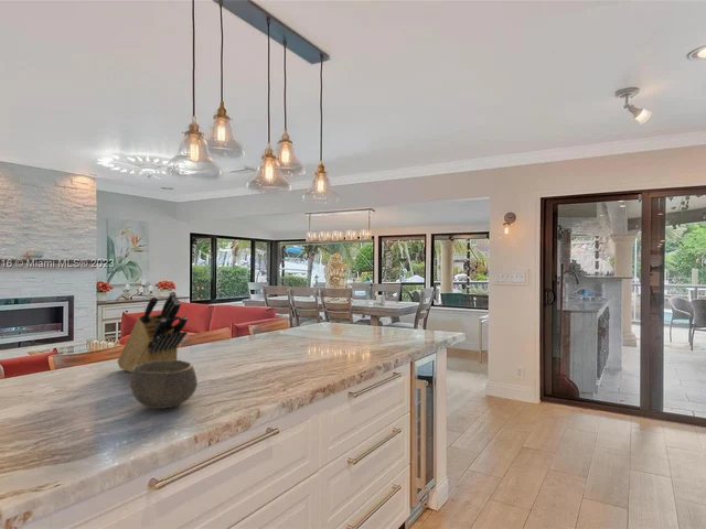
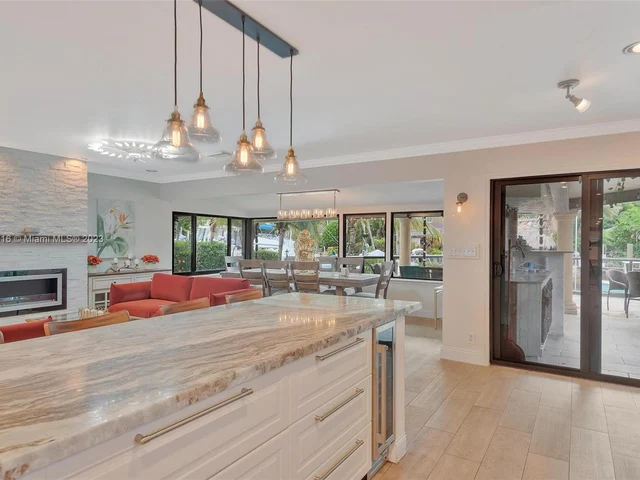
- knife block (151, 332)
- bowl (163, 385)
